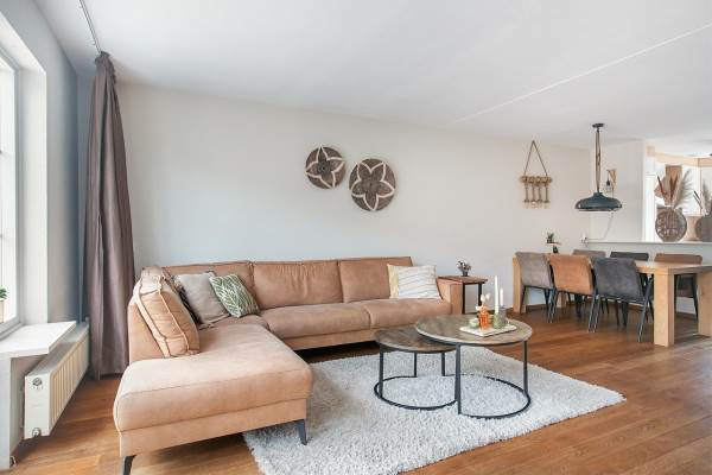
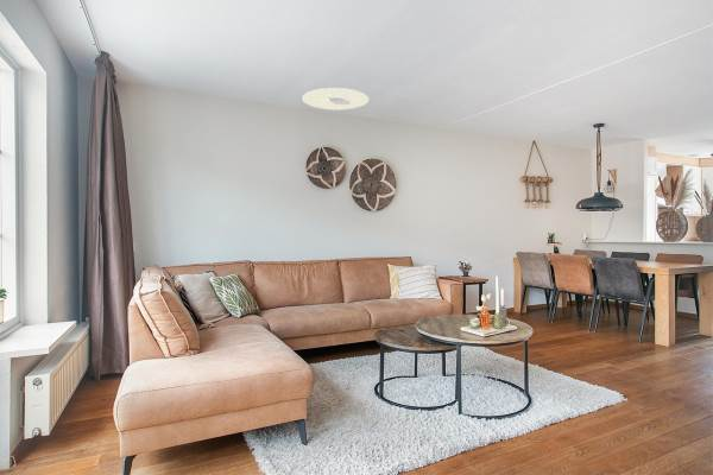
+ ceiling light (335, 96)
